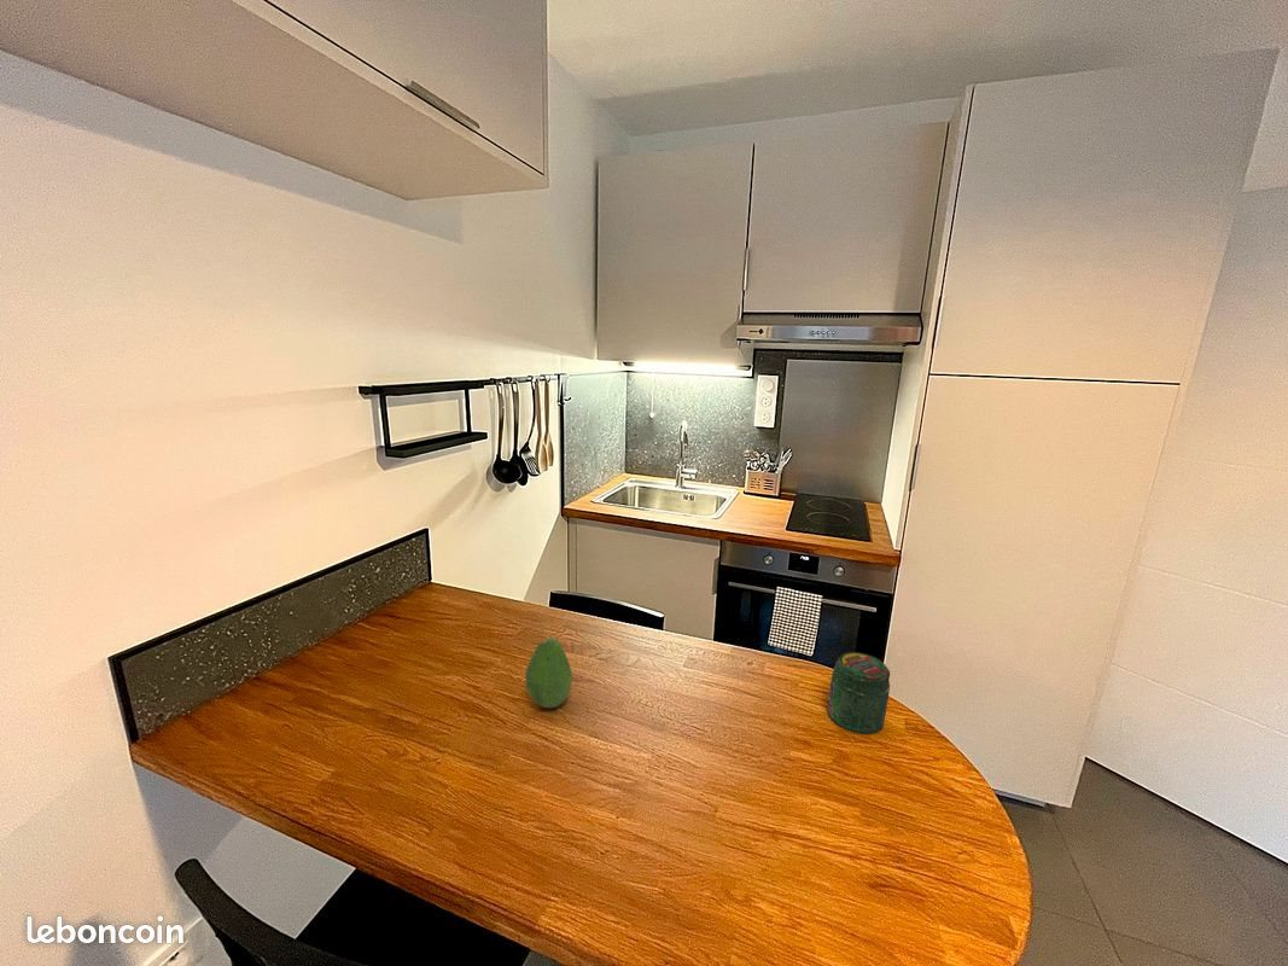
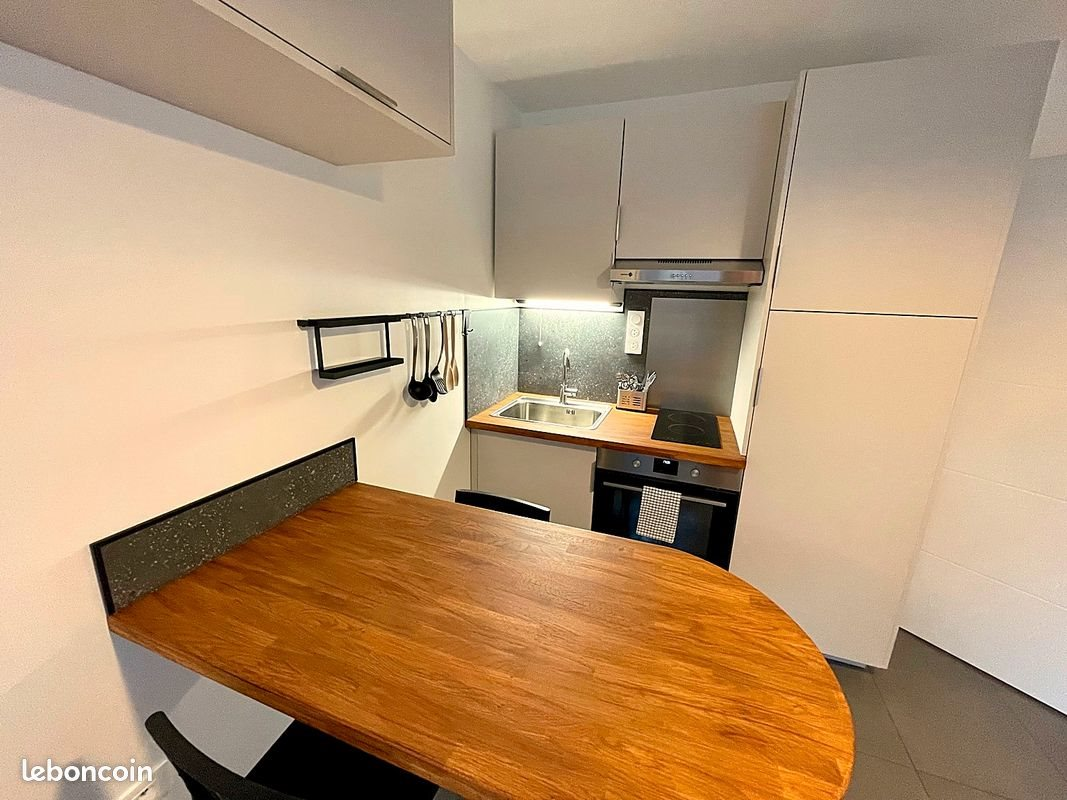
- fruit (548, 673)
- jar (858, 691)
